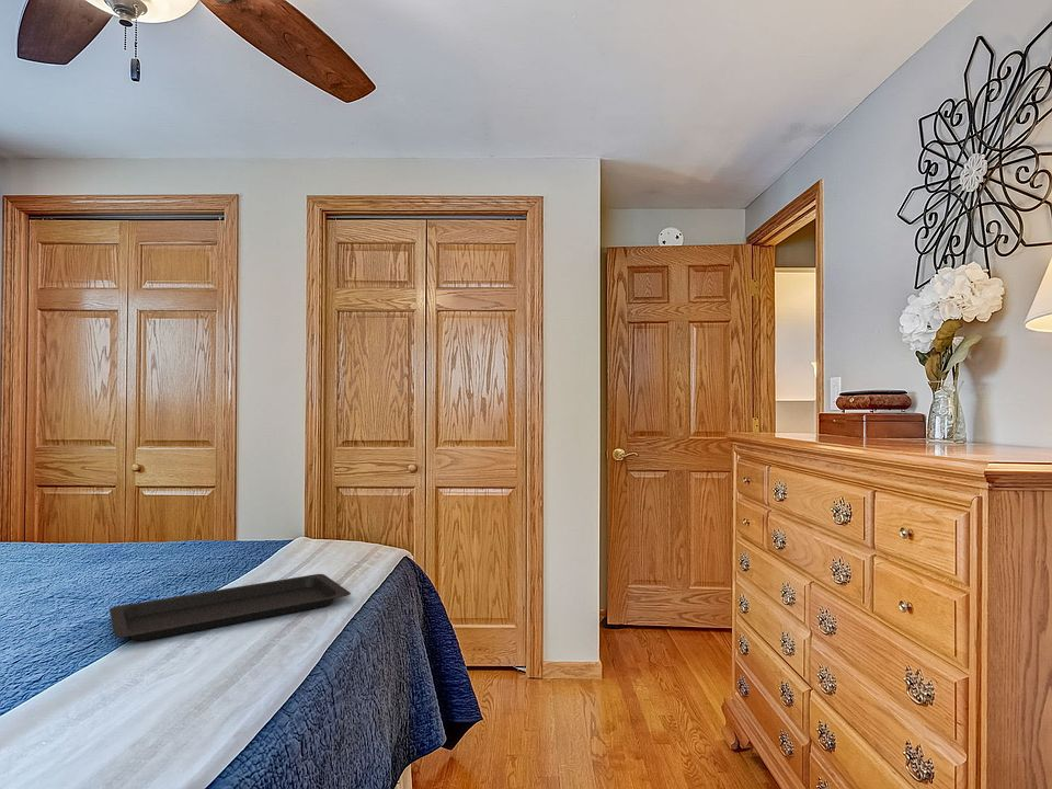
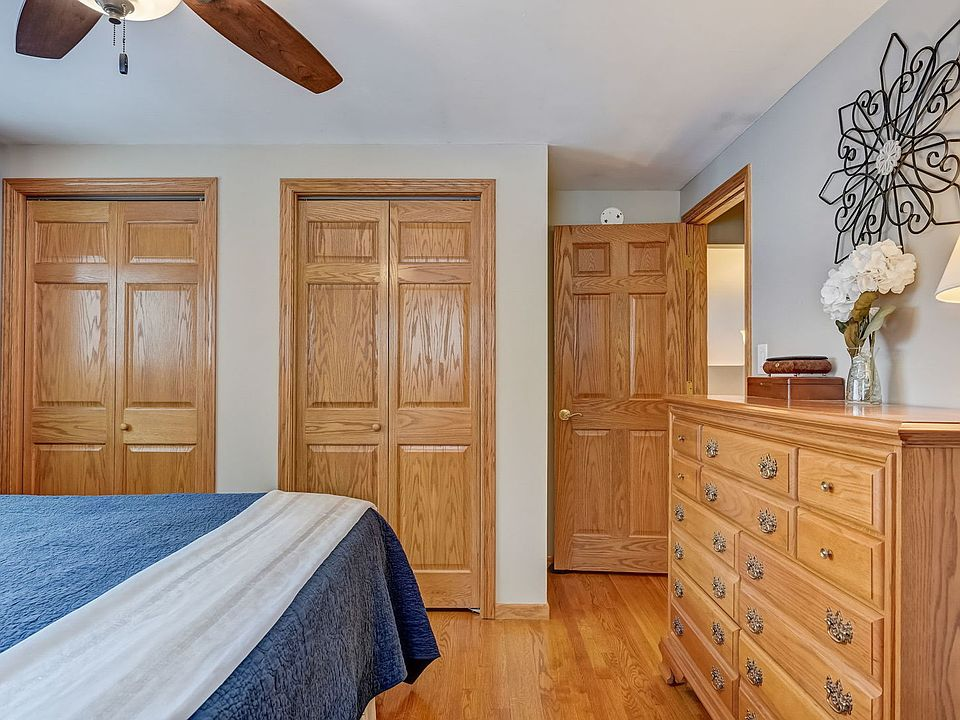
- serving tray (235, 605)
